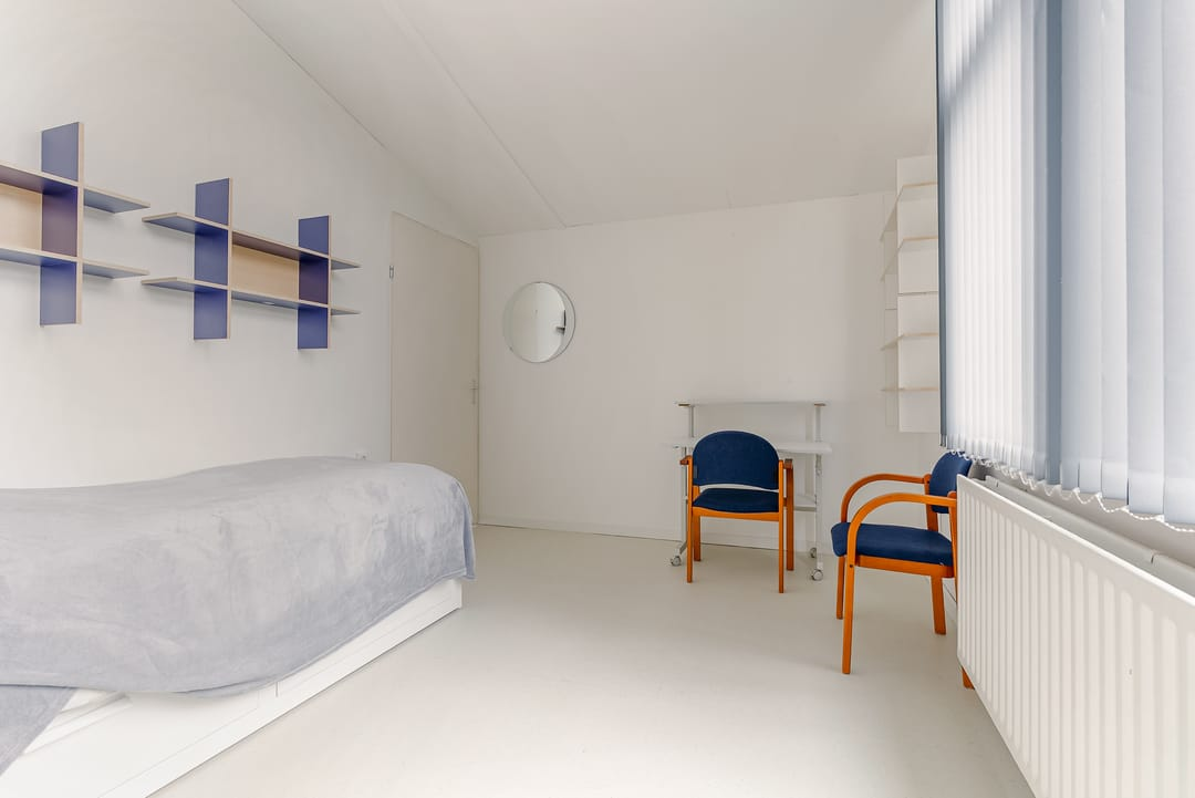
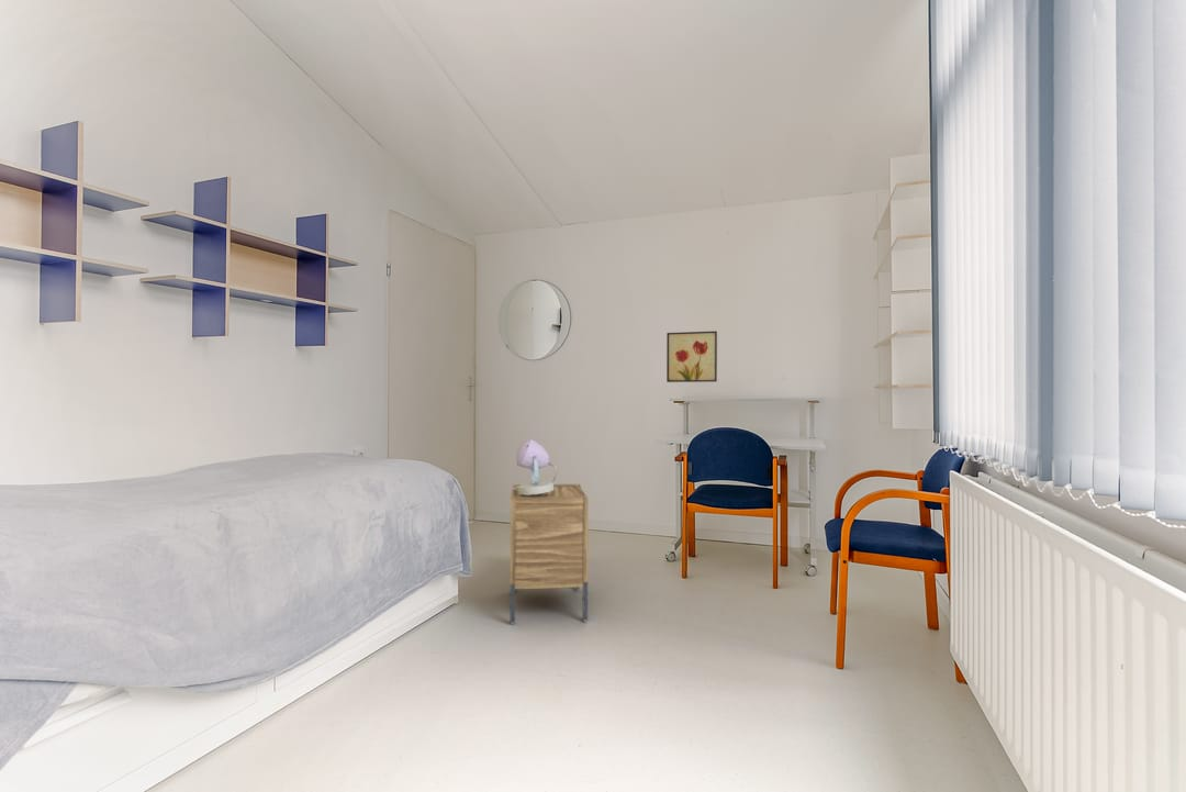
+ nightstand (547, 548)
+ wall art (692, 357)
+ table lamp (535, 465)
